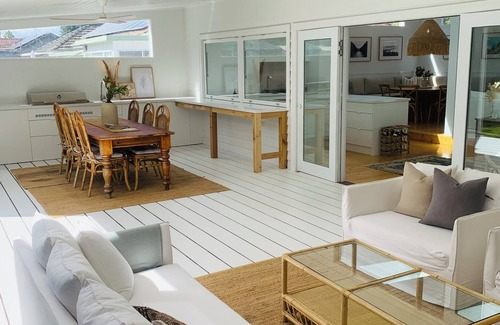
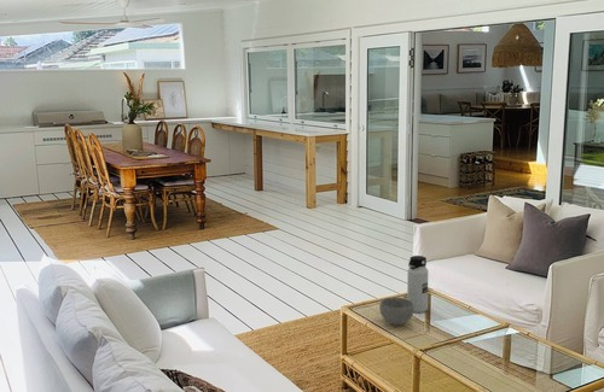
+ water bottle (417, 282)
+ bowl (396, 312)
